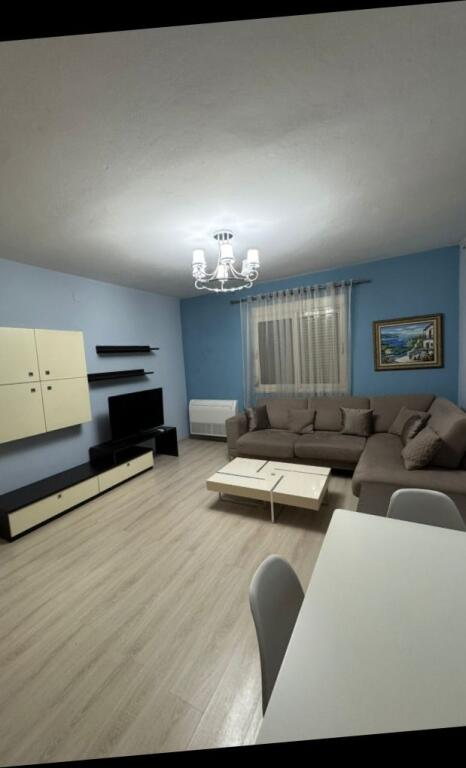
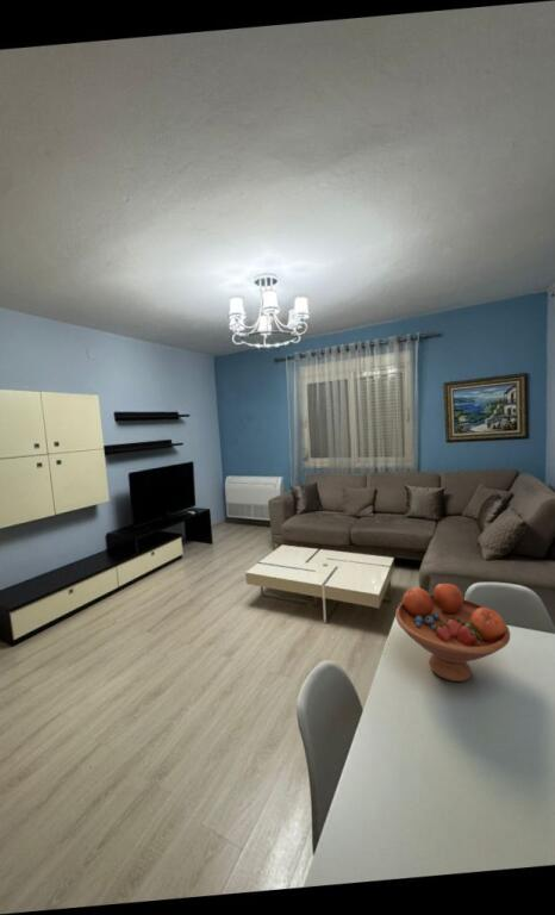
+ fruit bowl (449, 634)
